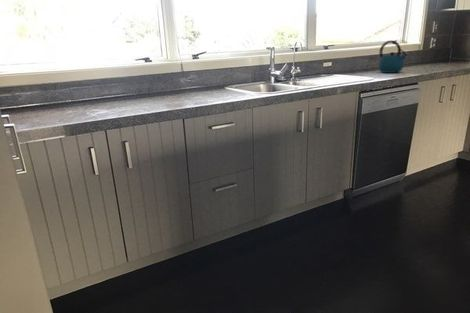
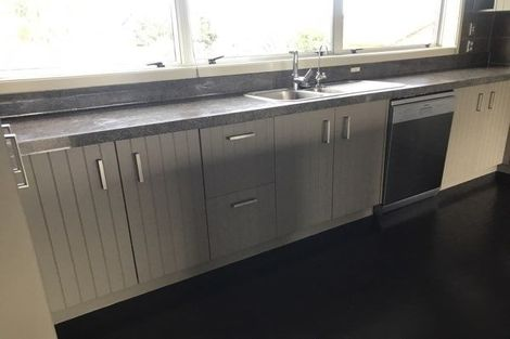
- kettle (393, 56)
